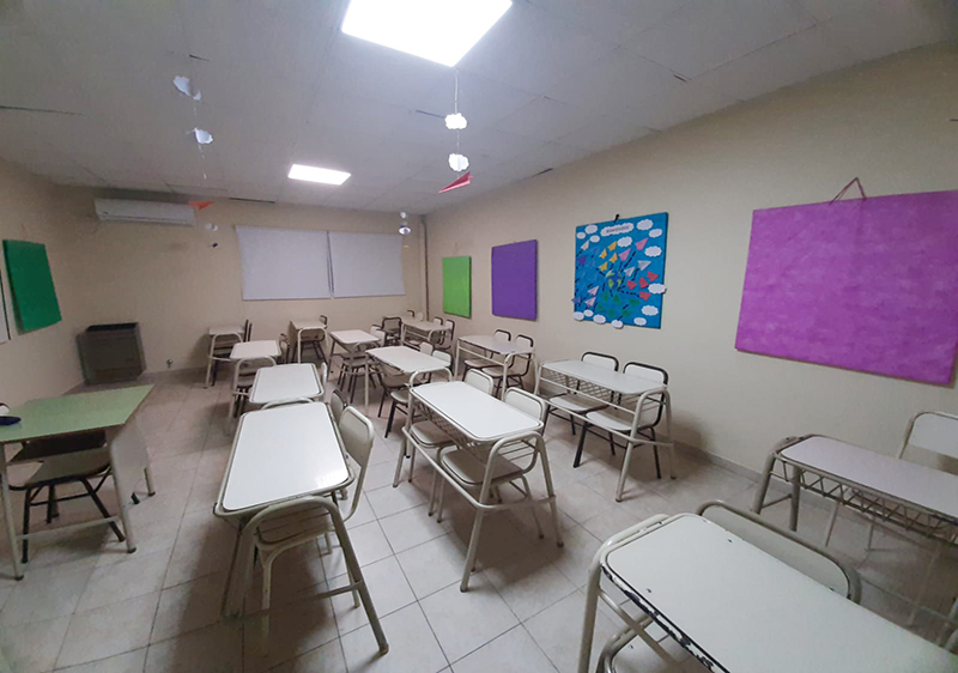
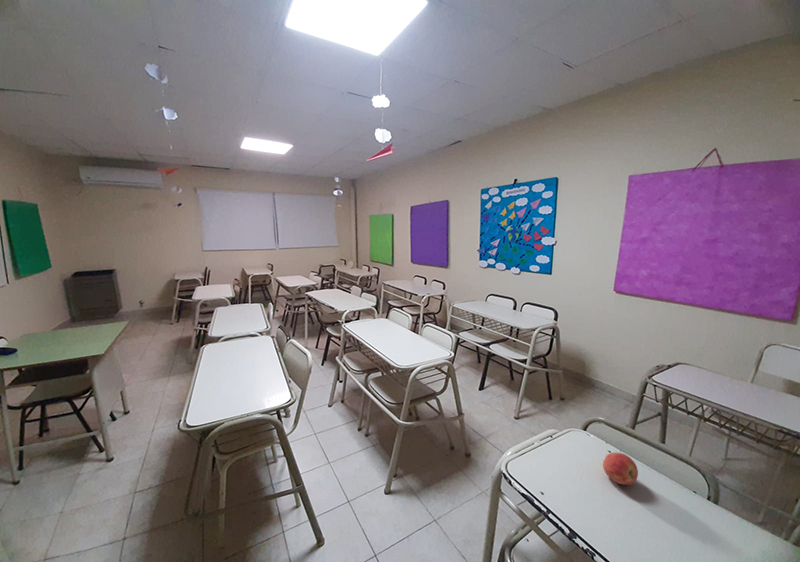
+ apple (620, 467)
